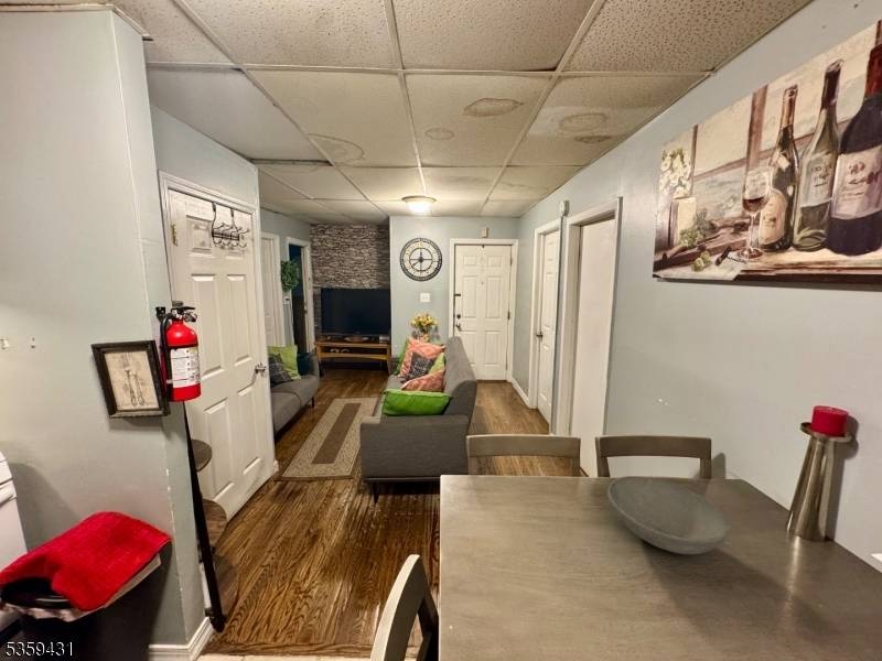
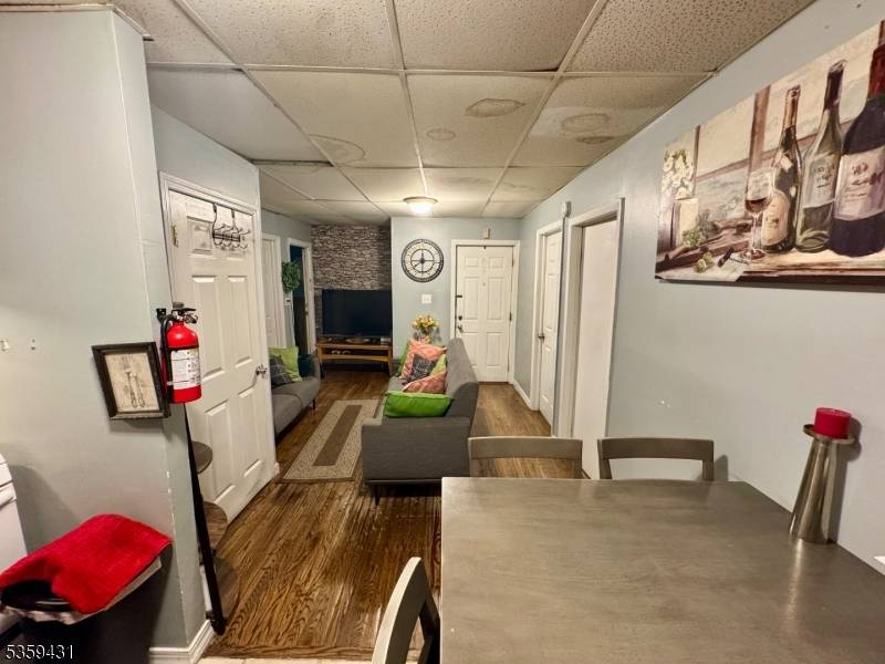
- bowl (663, 519)
